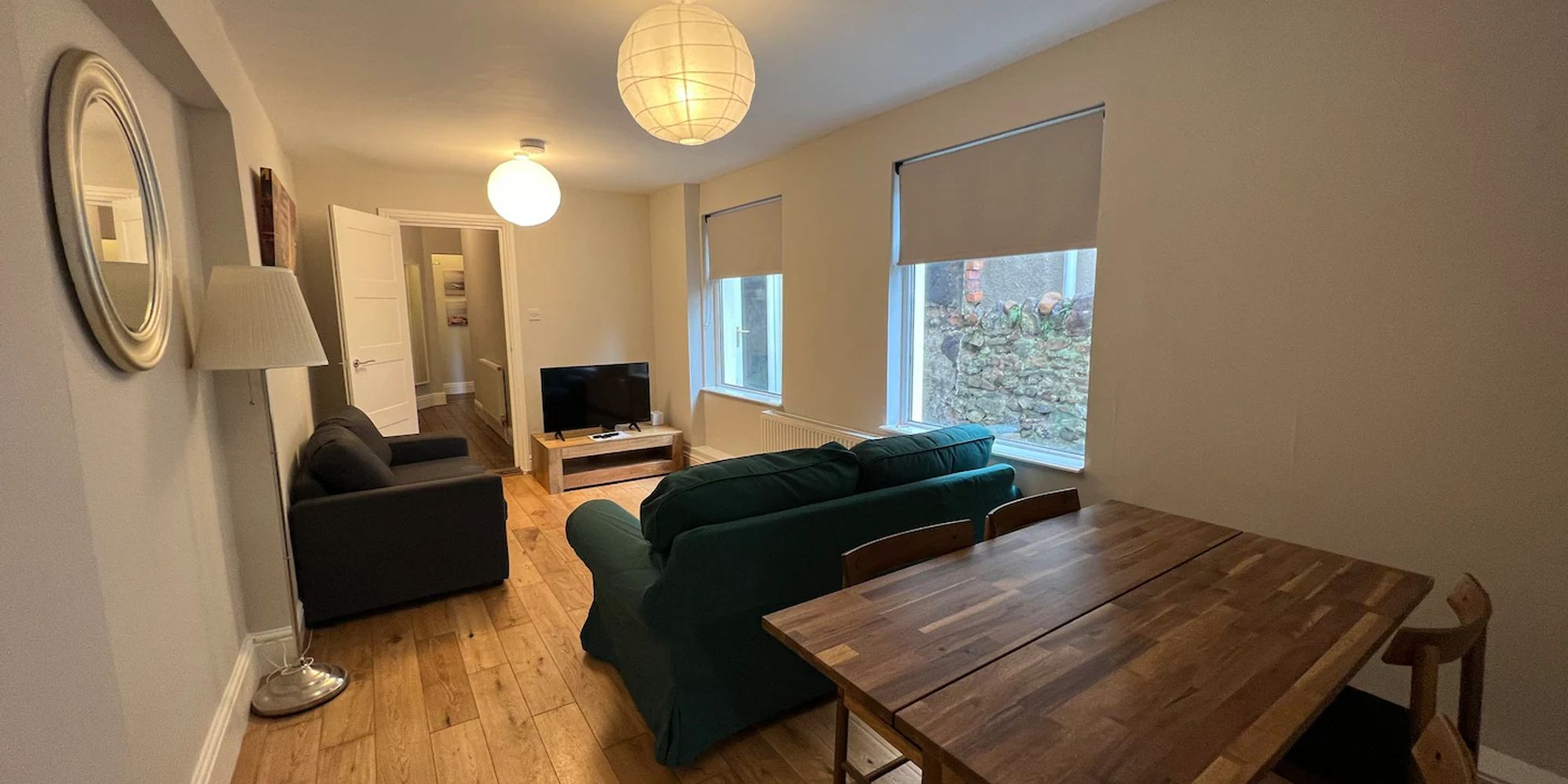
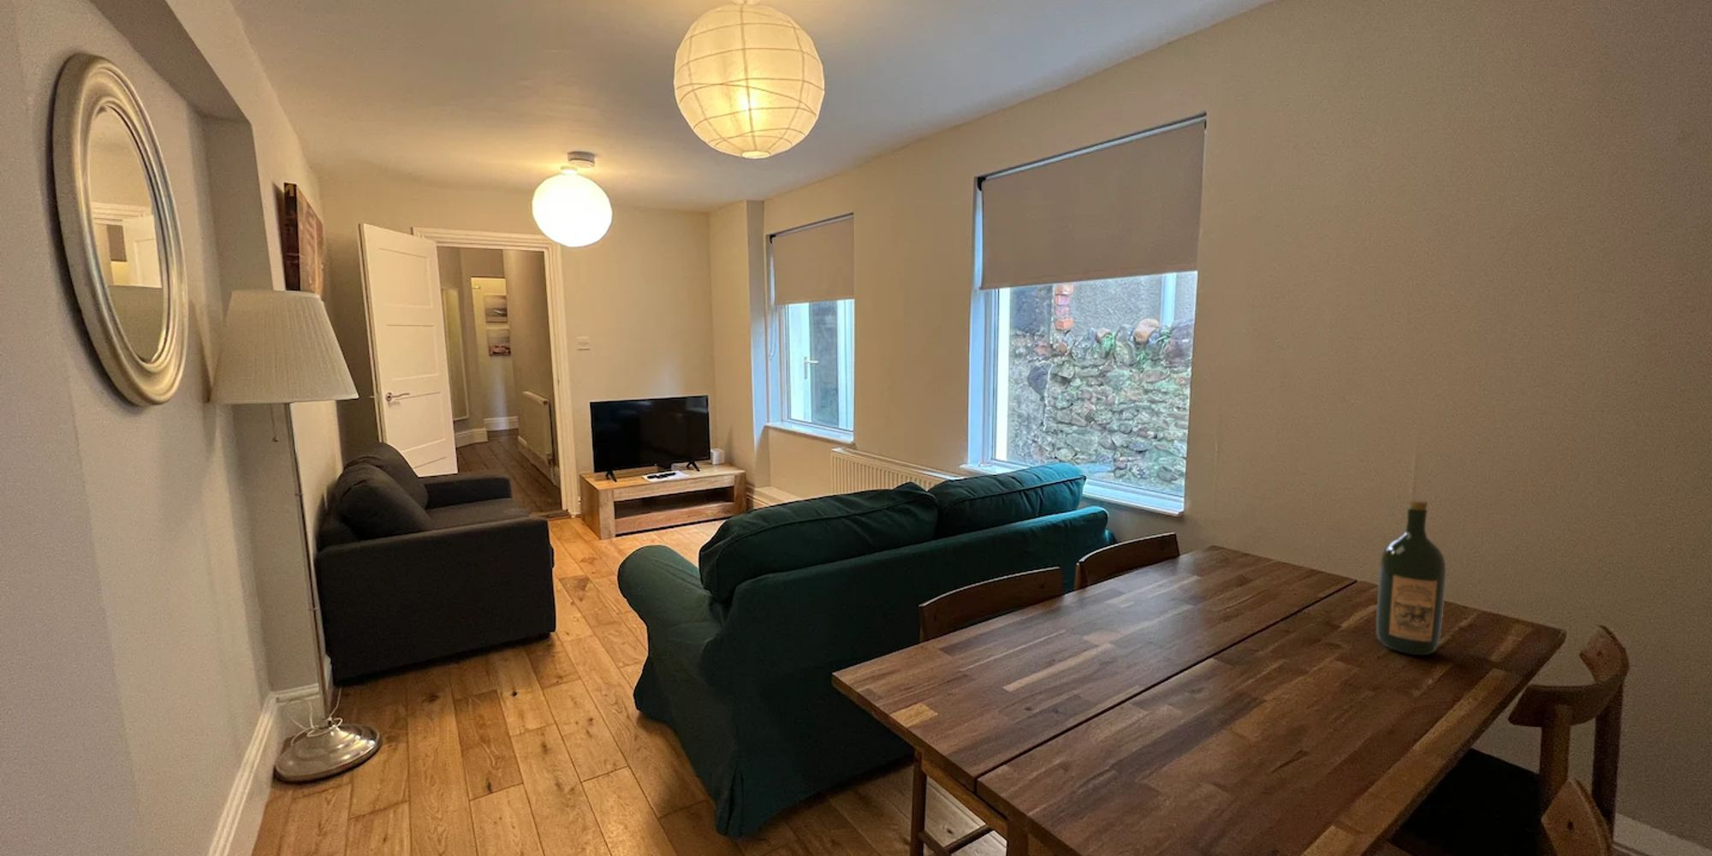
+ wine bottle (1412, 575)
